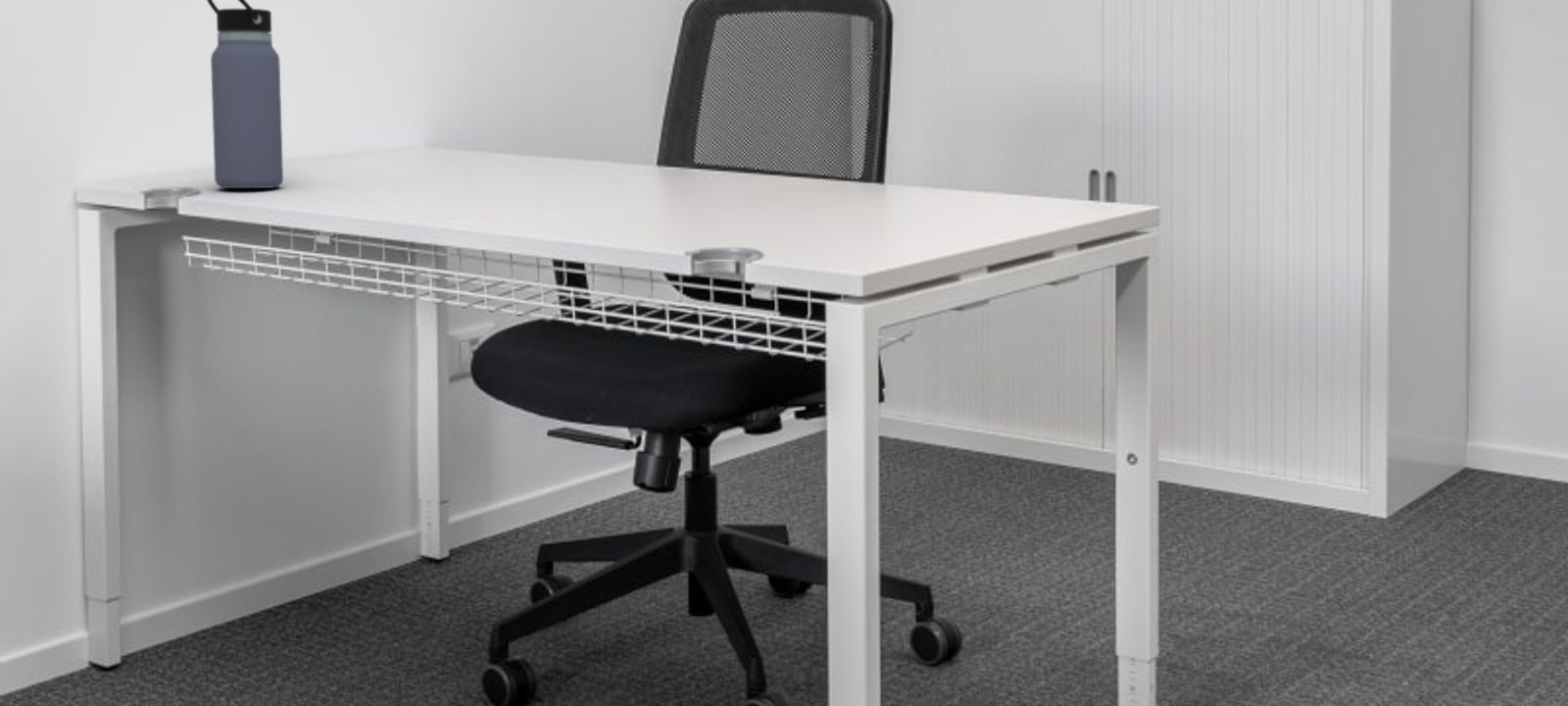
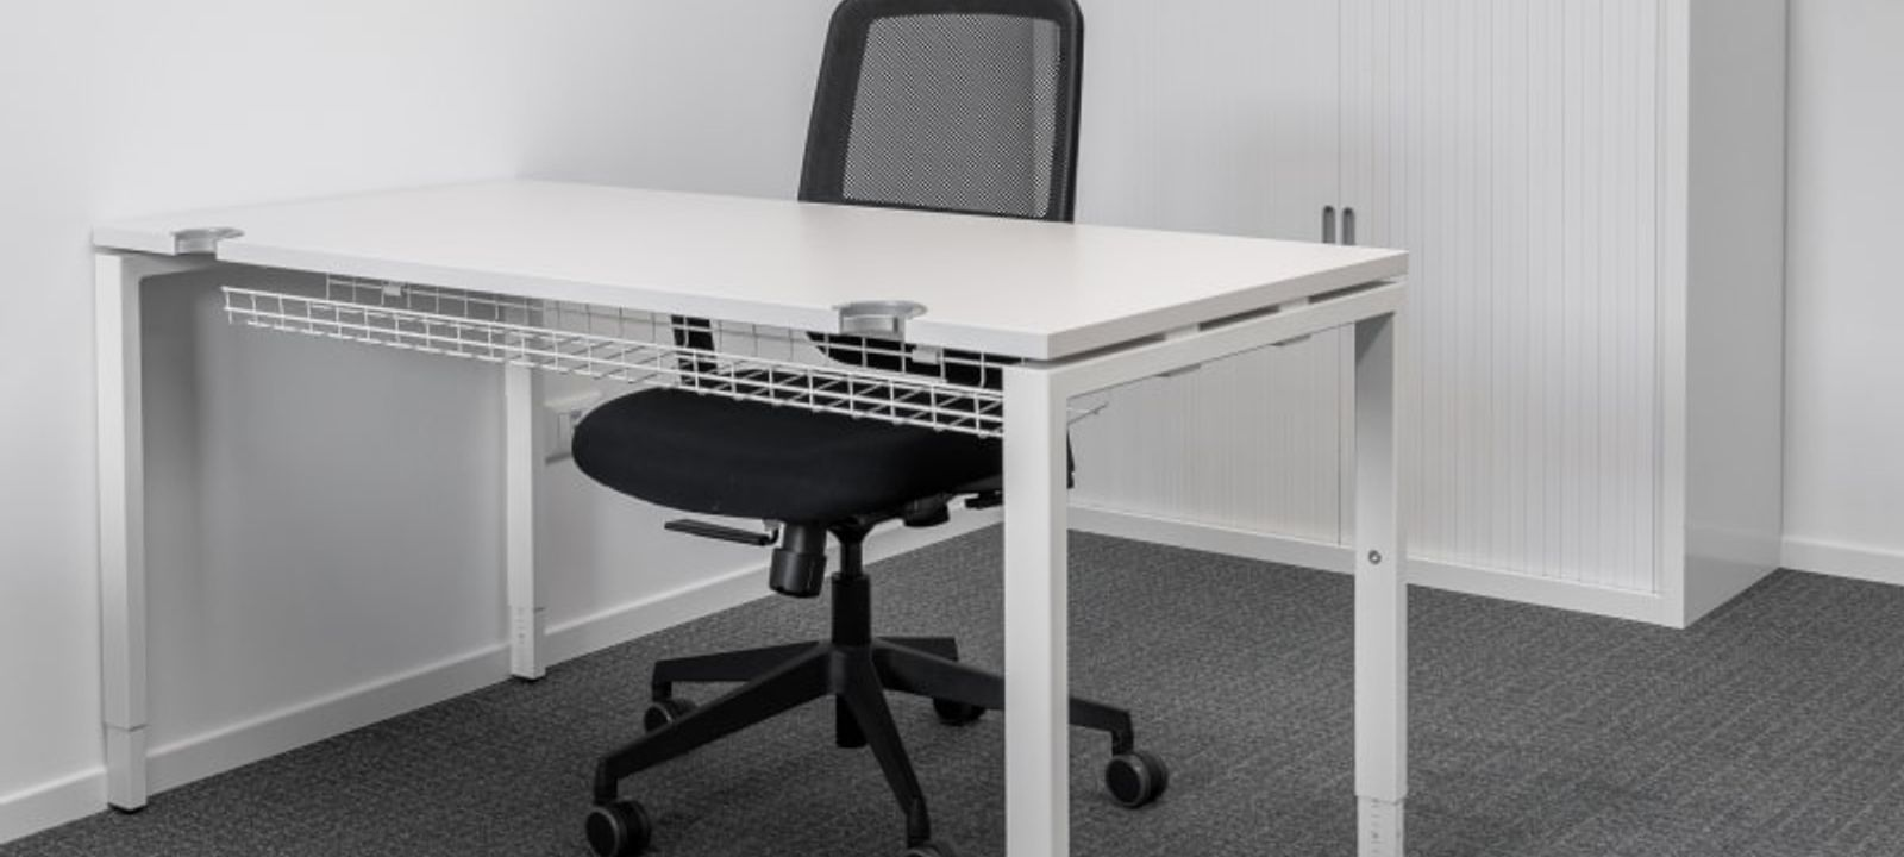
- water bottle (243, 84)
